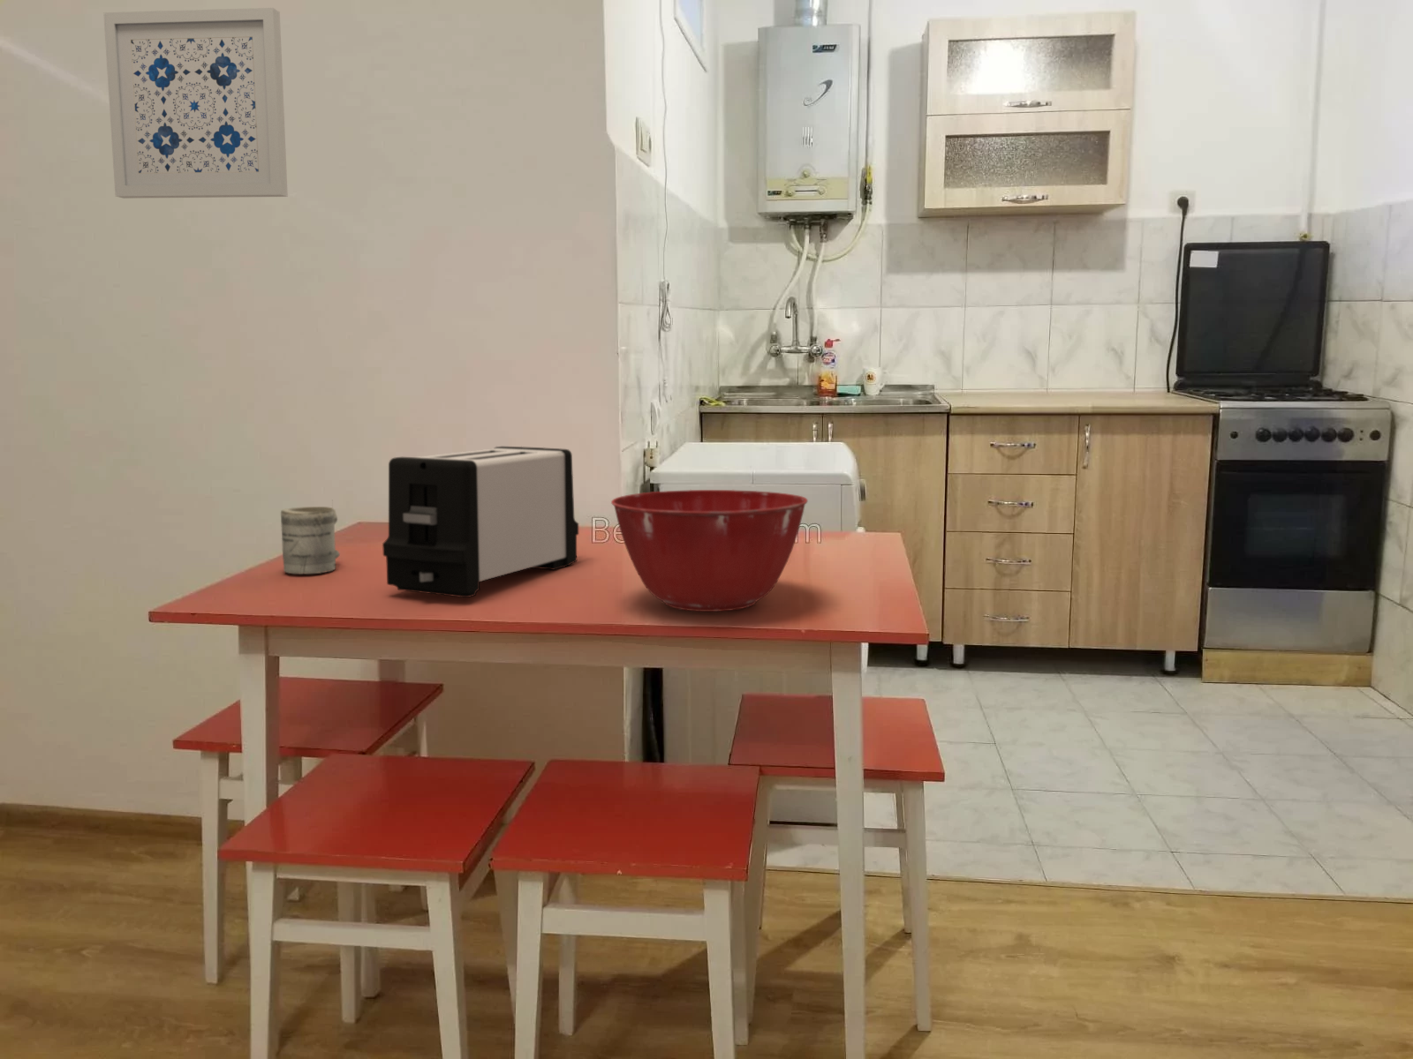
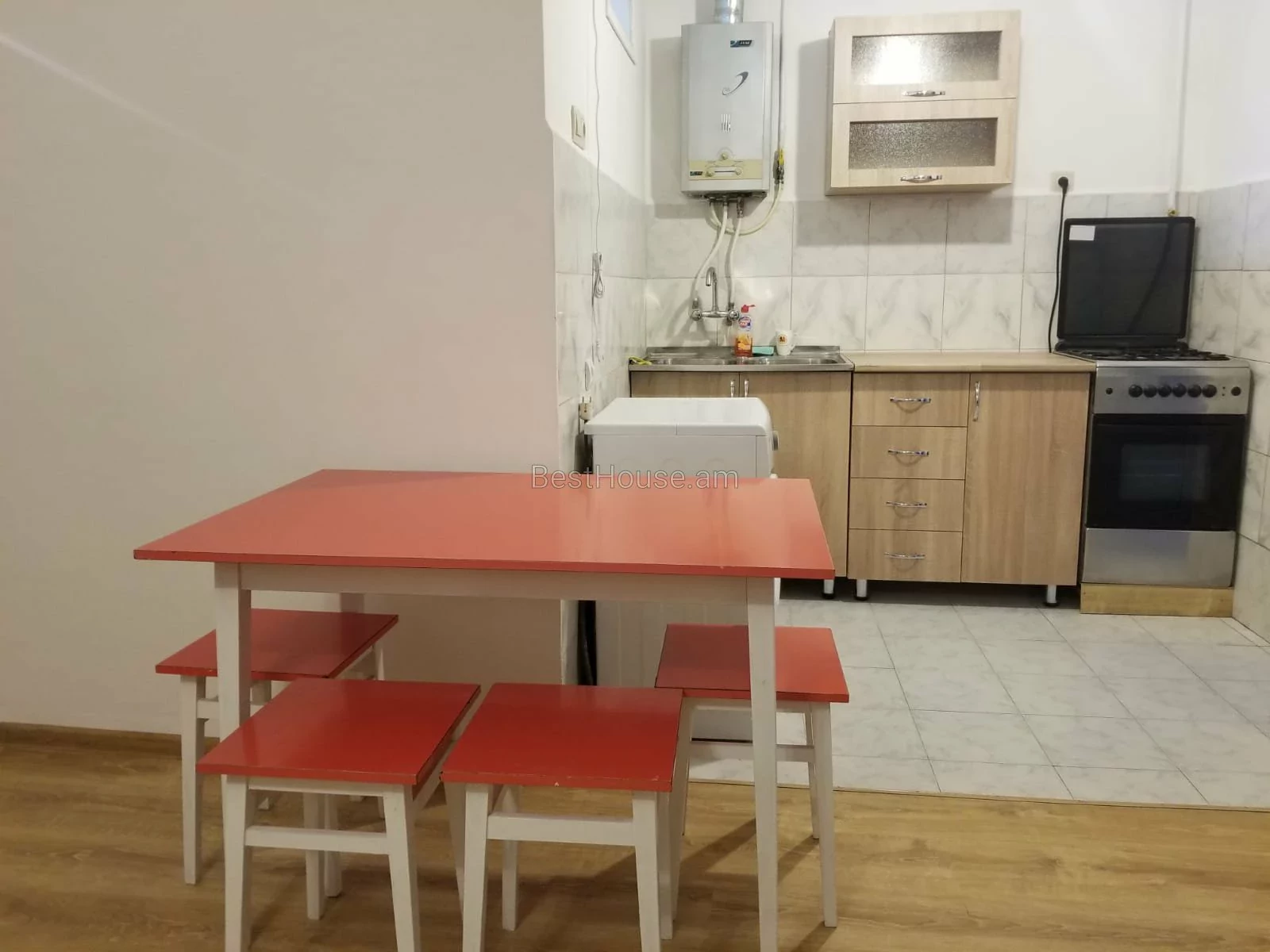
- mug (313, 534)
- toaster (485, 516)
- wall art (196, 105)
- mixing bowl (709, 550)
